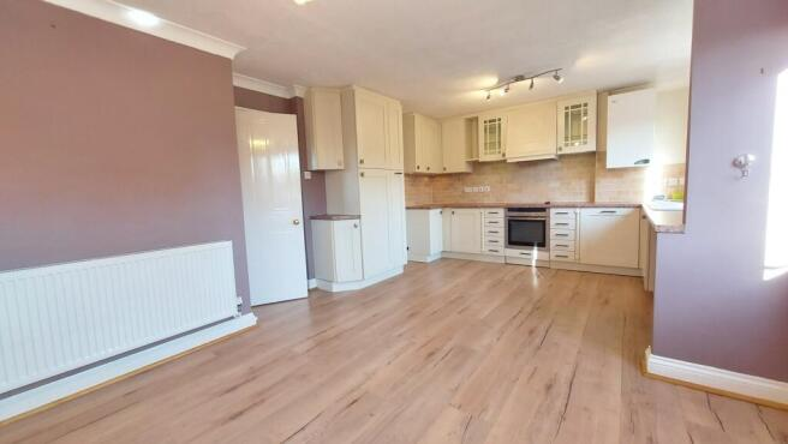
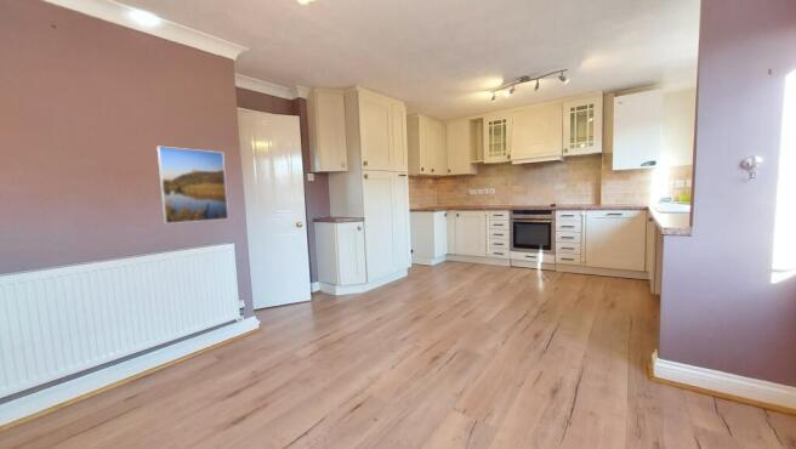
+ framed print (195, 186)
